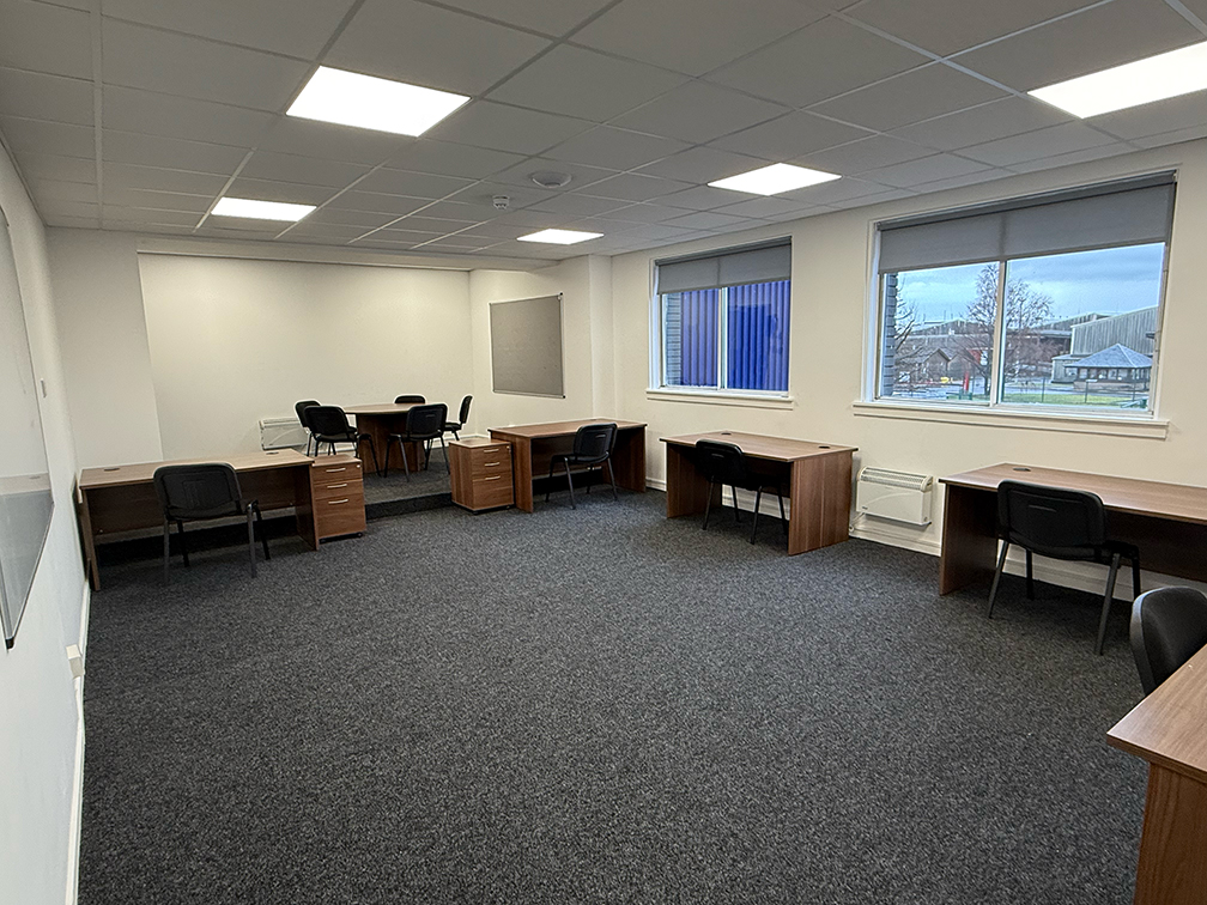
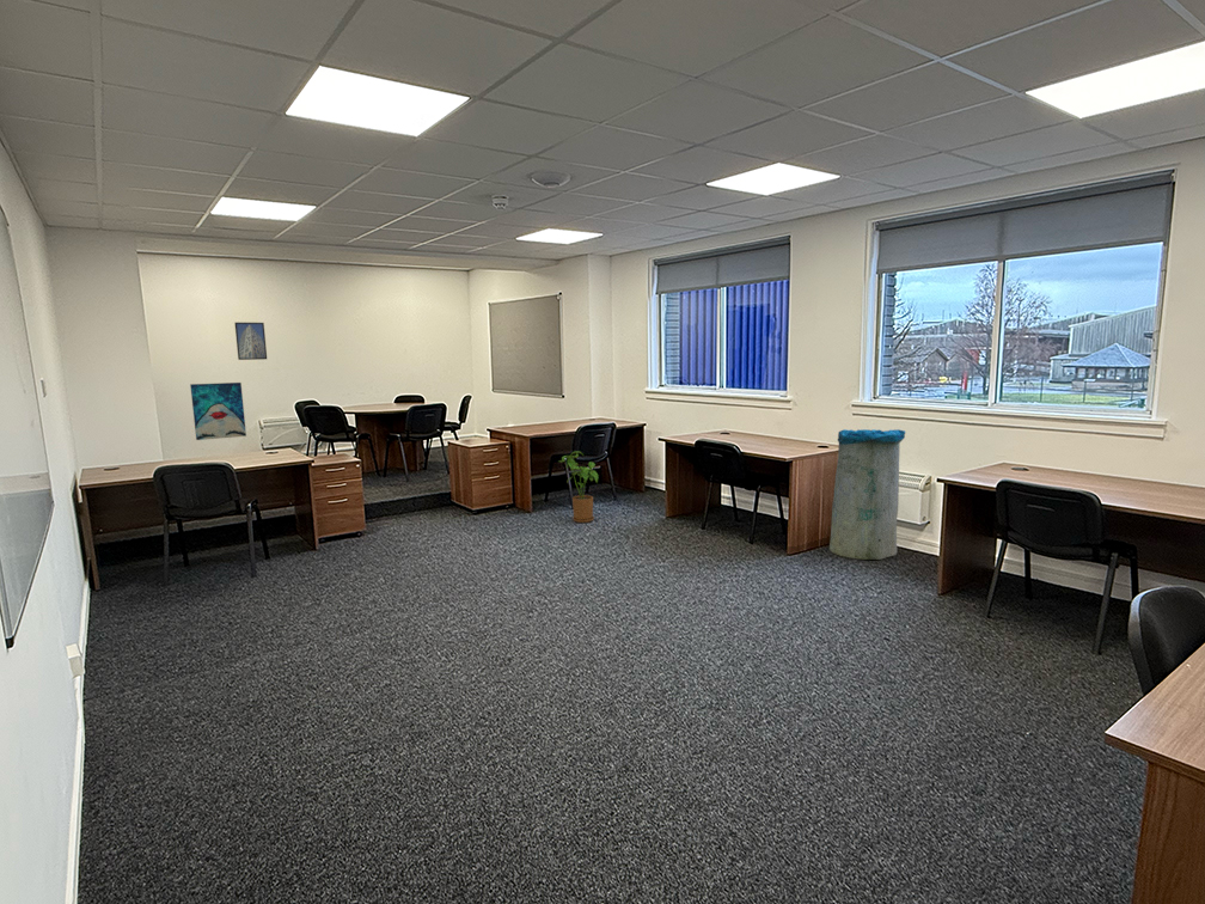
+ wall art (219, 410)
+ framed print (251, 341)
+ house plant (582, 485)
+ trash can (865, 489)
